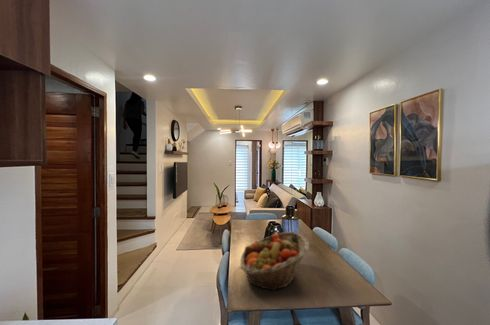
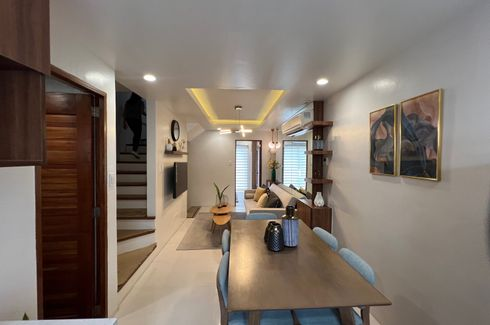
- fruit basket (273, 256)
